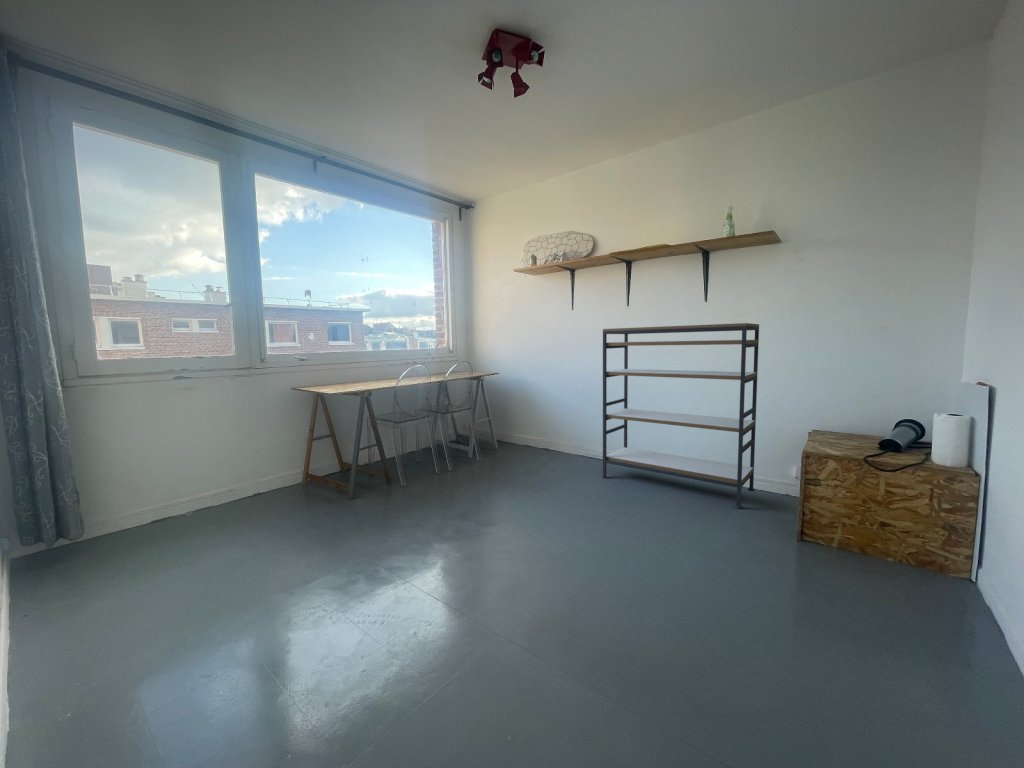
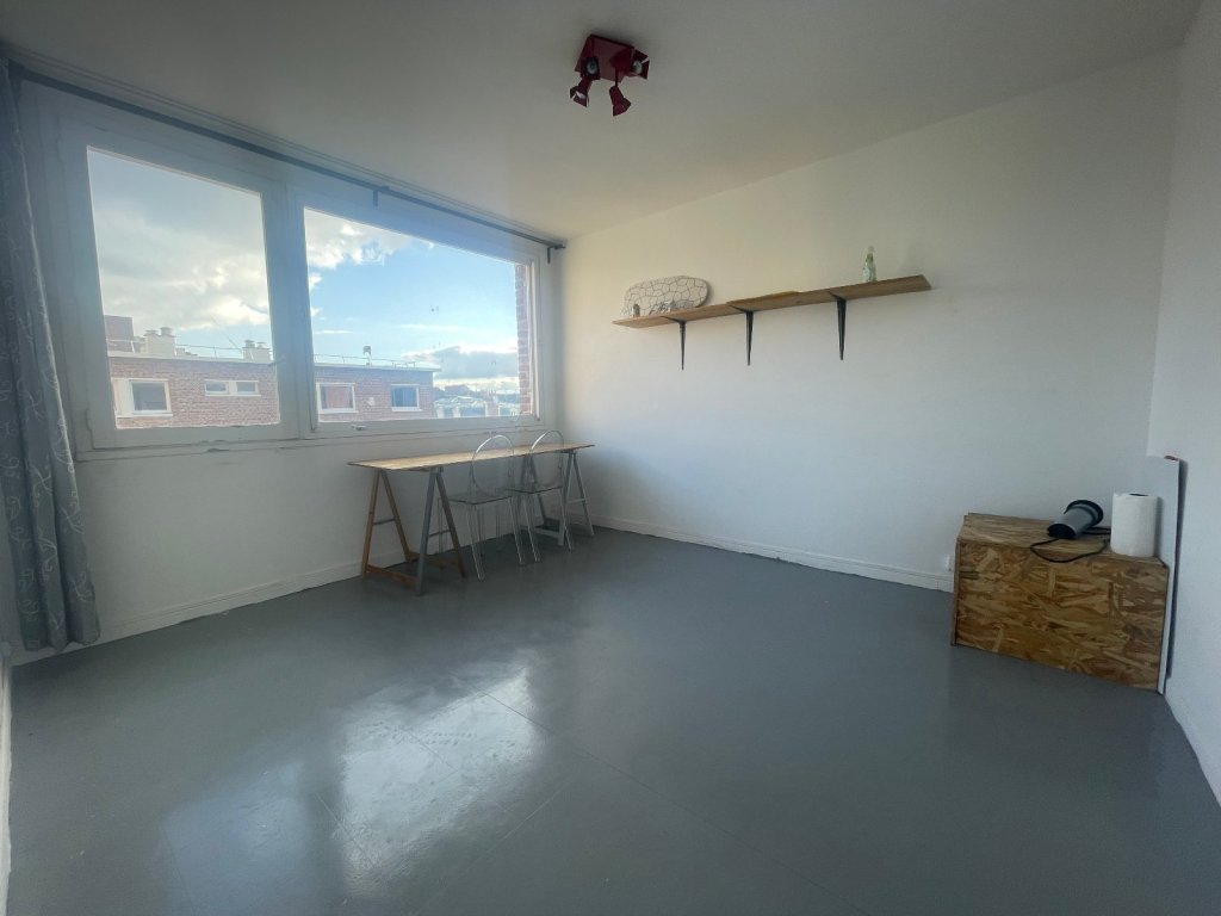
- shelving unit (675, 413)
